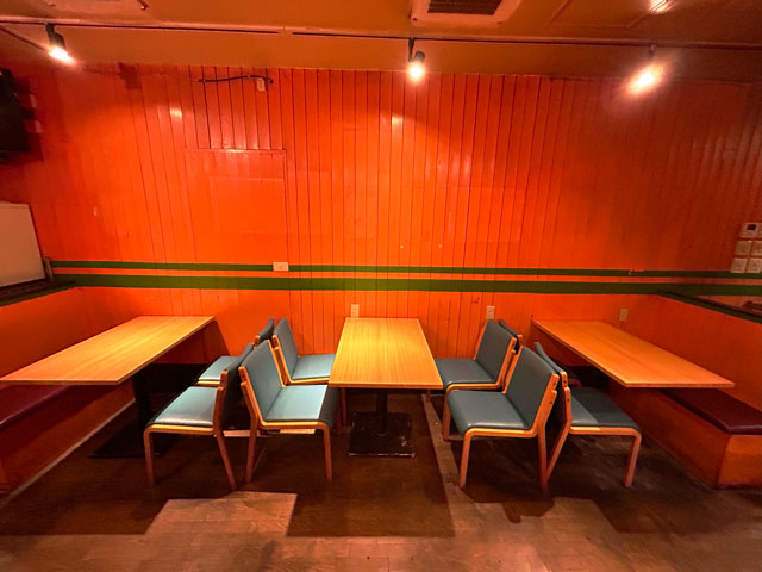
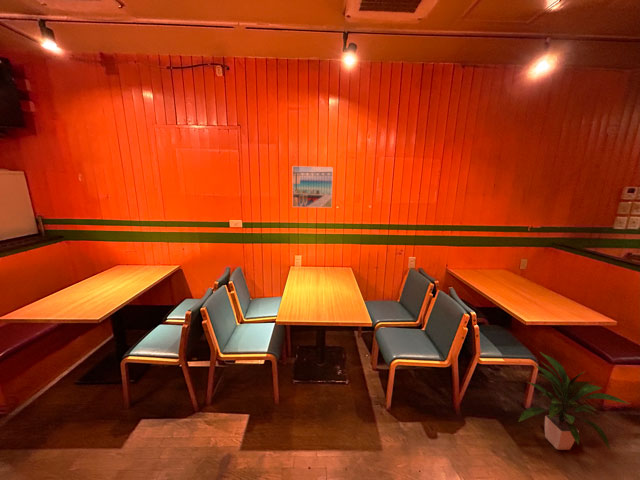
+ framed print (312, 187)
+ indoor plant (561, 403)
